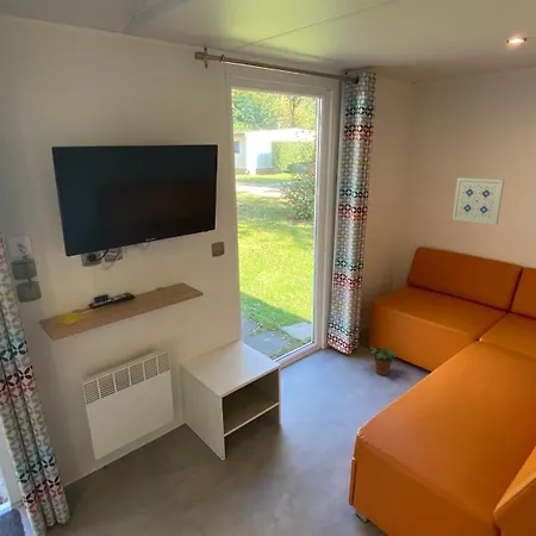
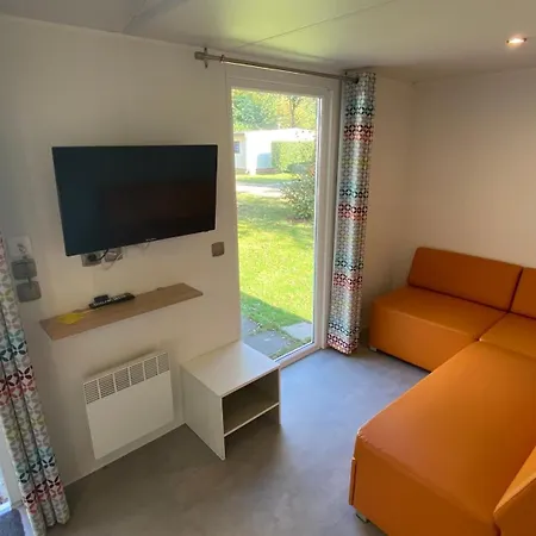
- potted plant (382, 361)
- wall art (476, 200)
